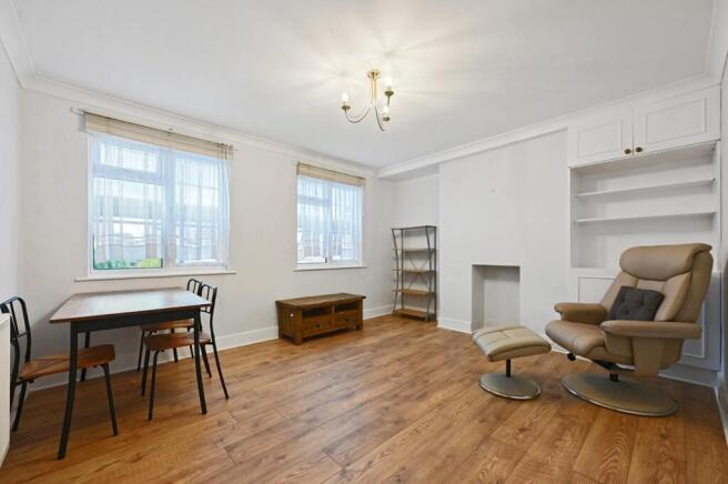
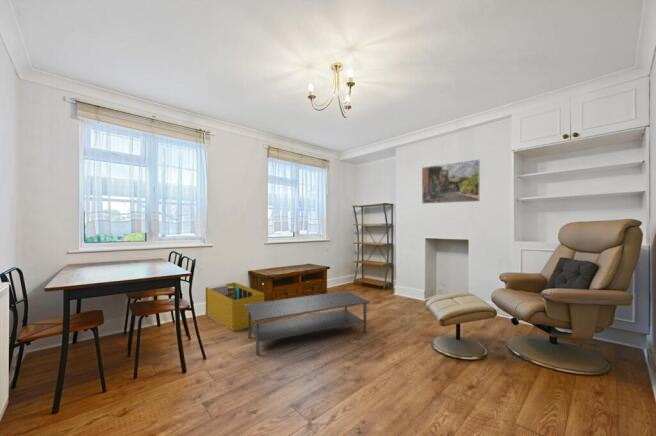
+ coffee table (308, 319)
+ storage bin (234, 304)
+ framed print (448, 183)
